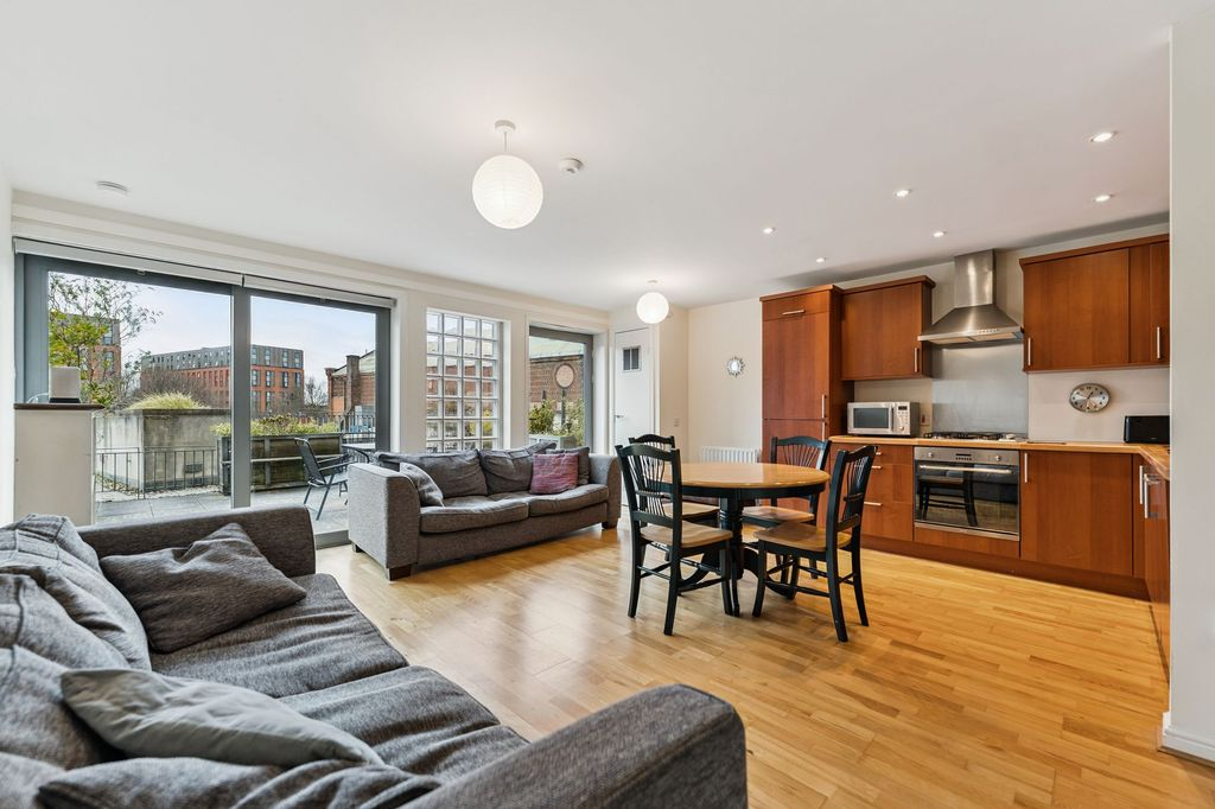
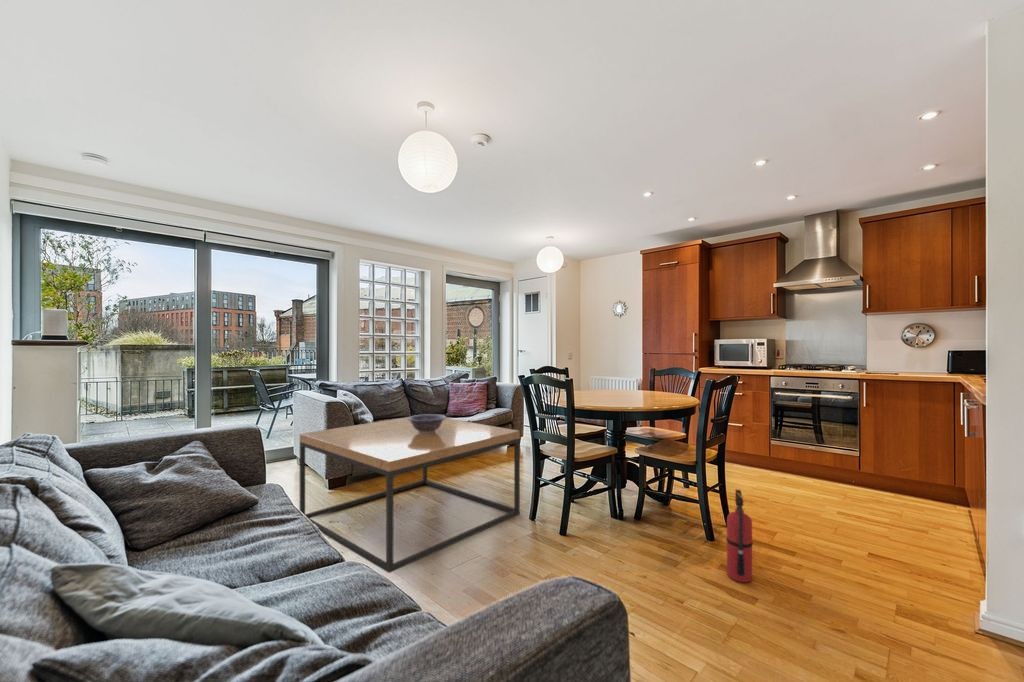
+ fire extinguisher (739, 536)
+ coffee table (411, 470)
+ decorative bowl (426, 424)
